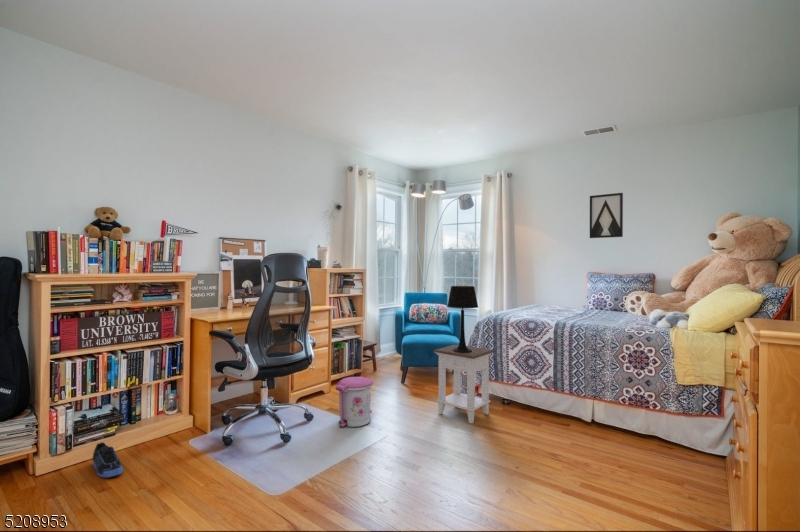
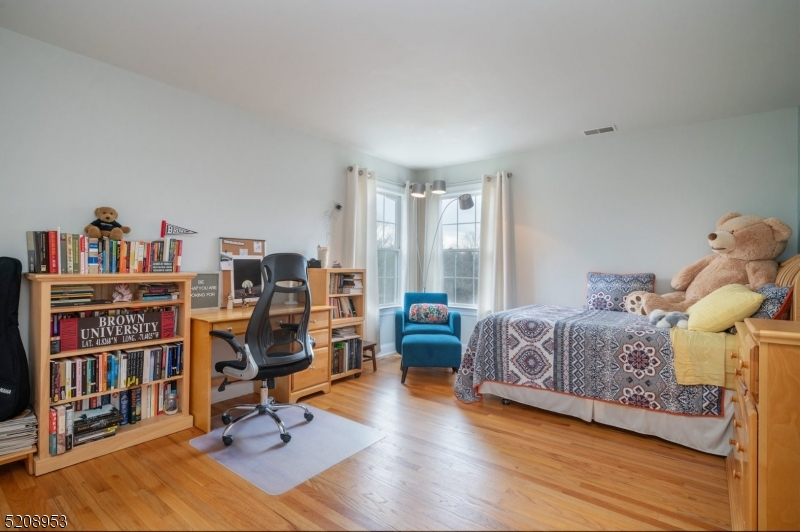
- sneaker (106, 459)
- trash can (354, 400)
- wall art (605, 216)
- nightstand (467, 381)
- table lamp (462, 318)
